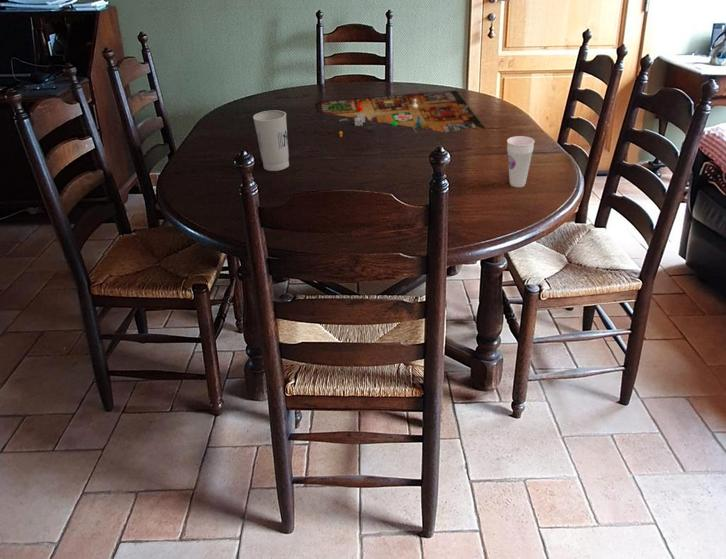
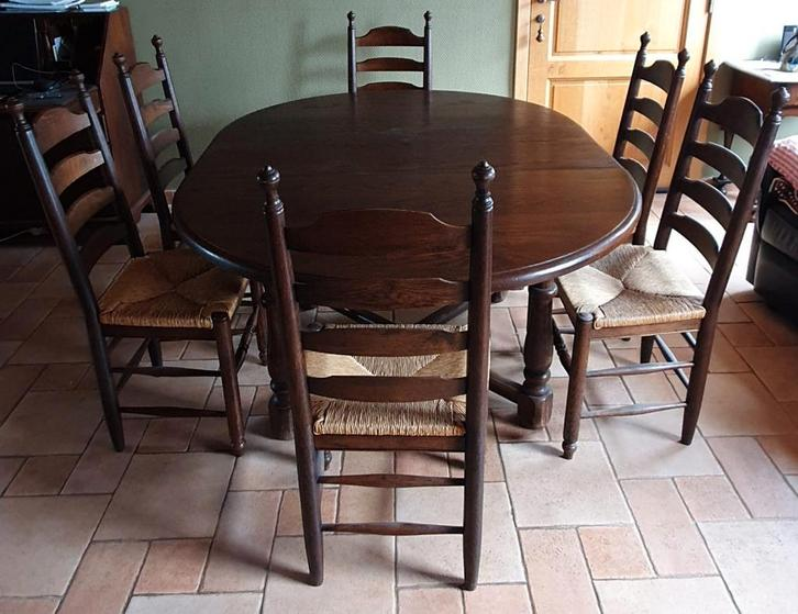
- cup (519, 163)
- cup (273, 141)
- gameboard (395, 112)
